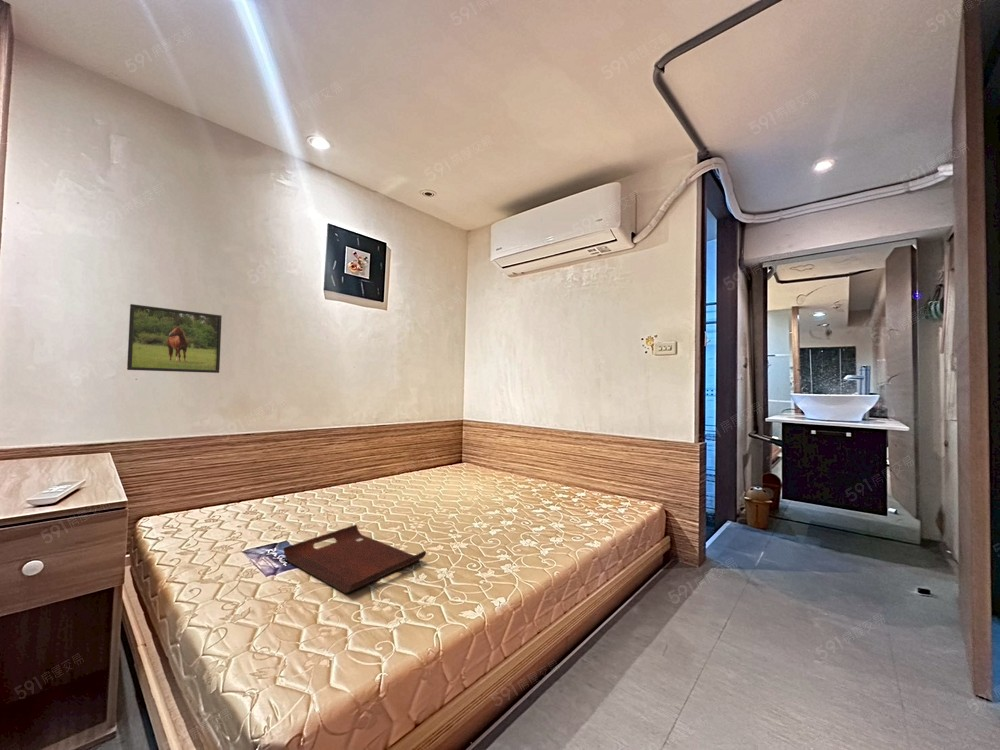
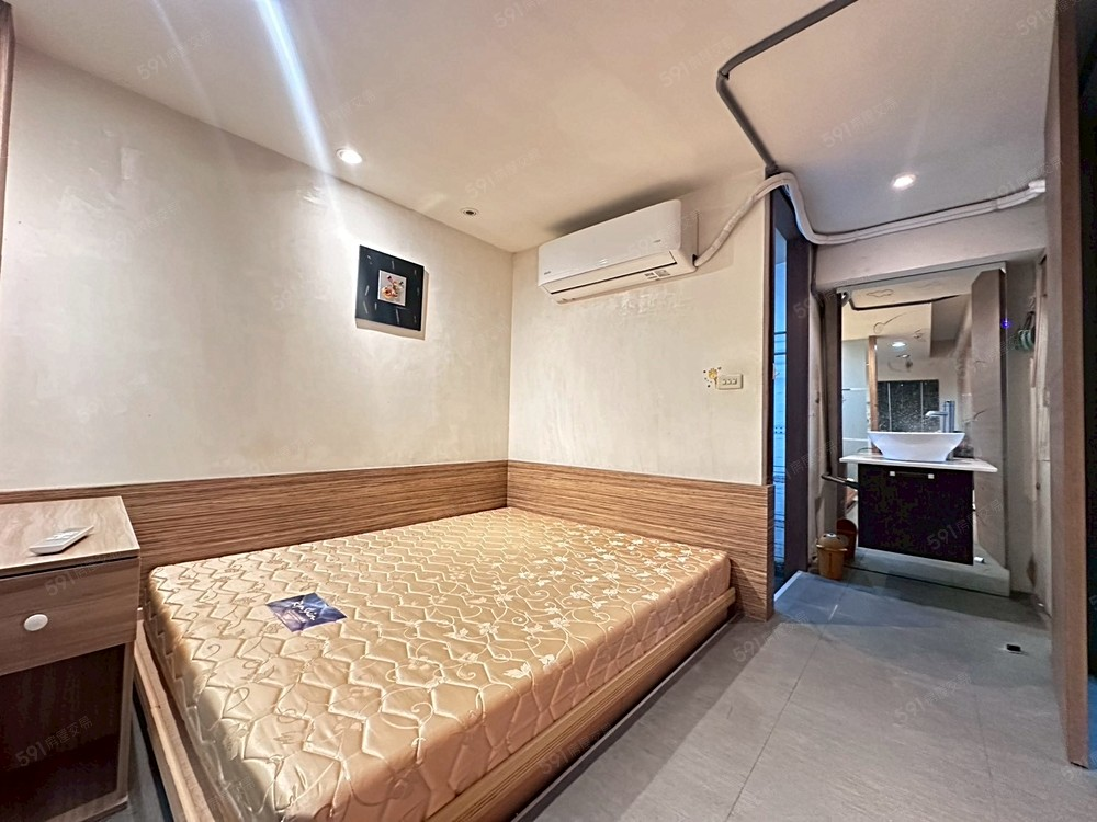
- serving tray (354, 554)
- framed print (177, 340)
